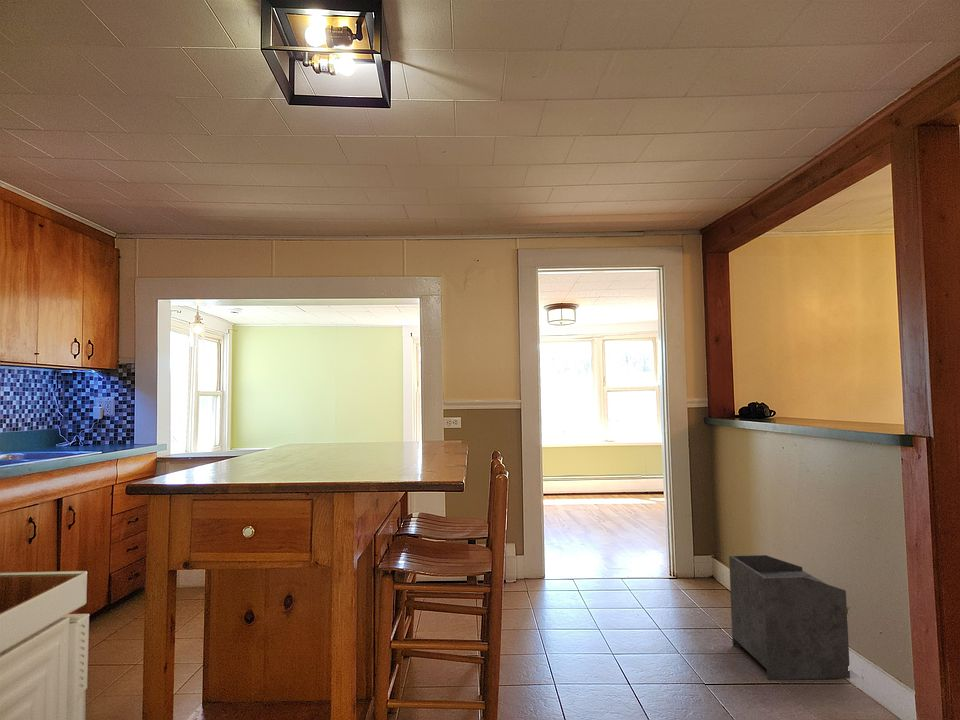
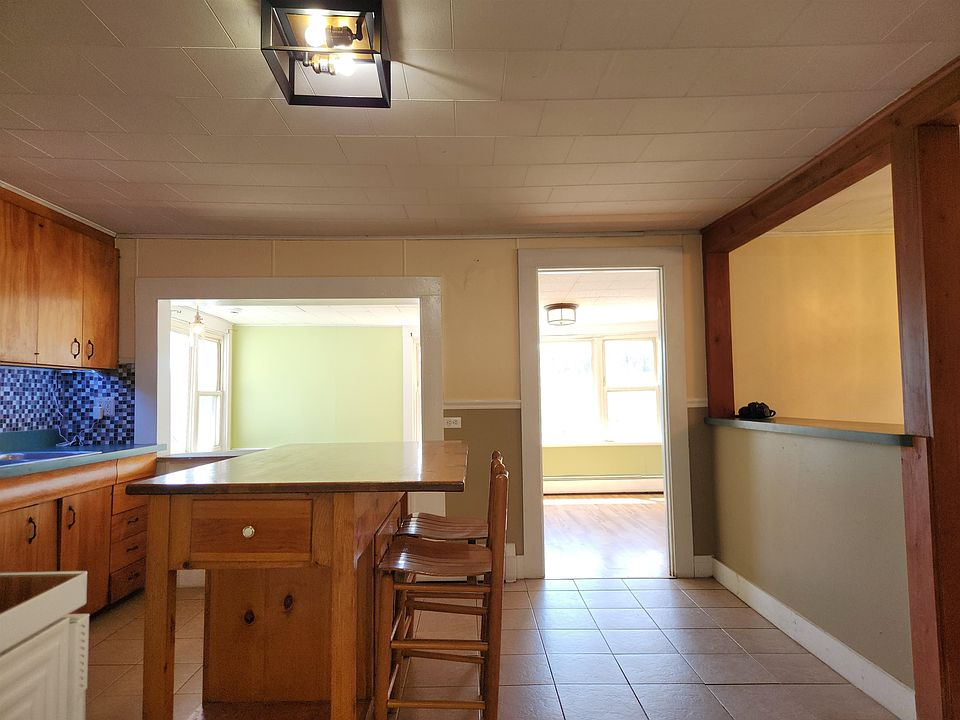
- waste basket (787, 613)
